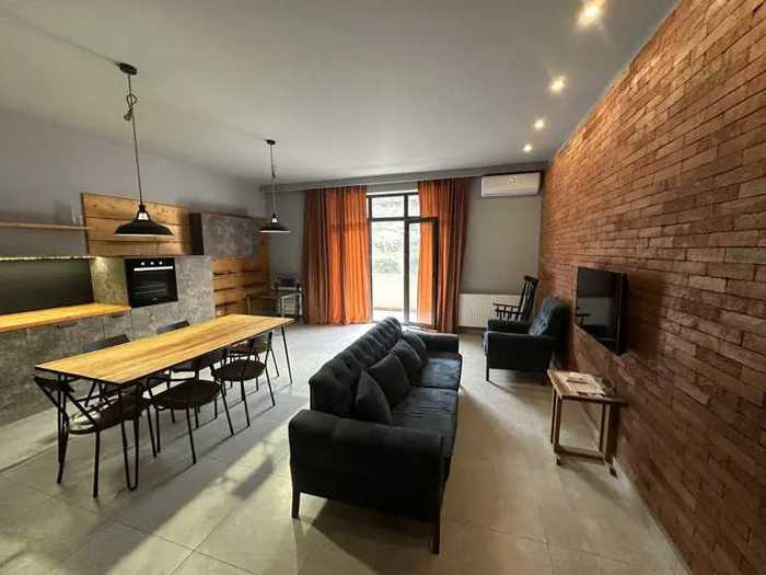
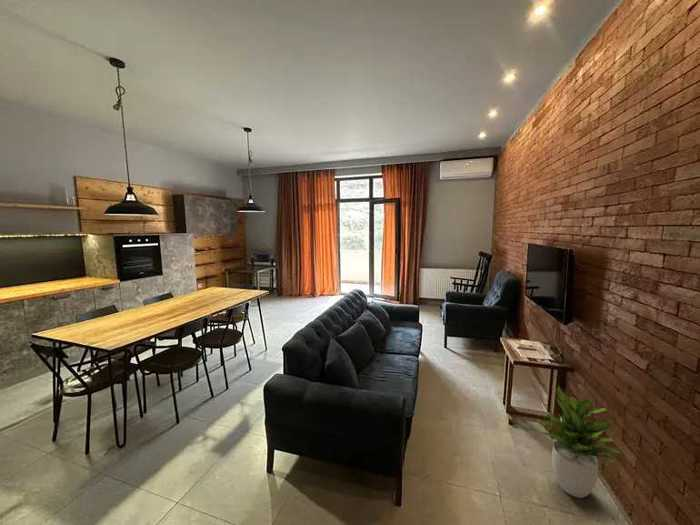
+ potted plant (572, 439)
